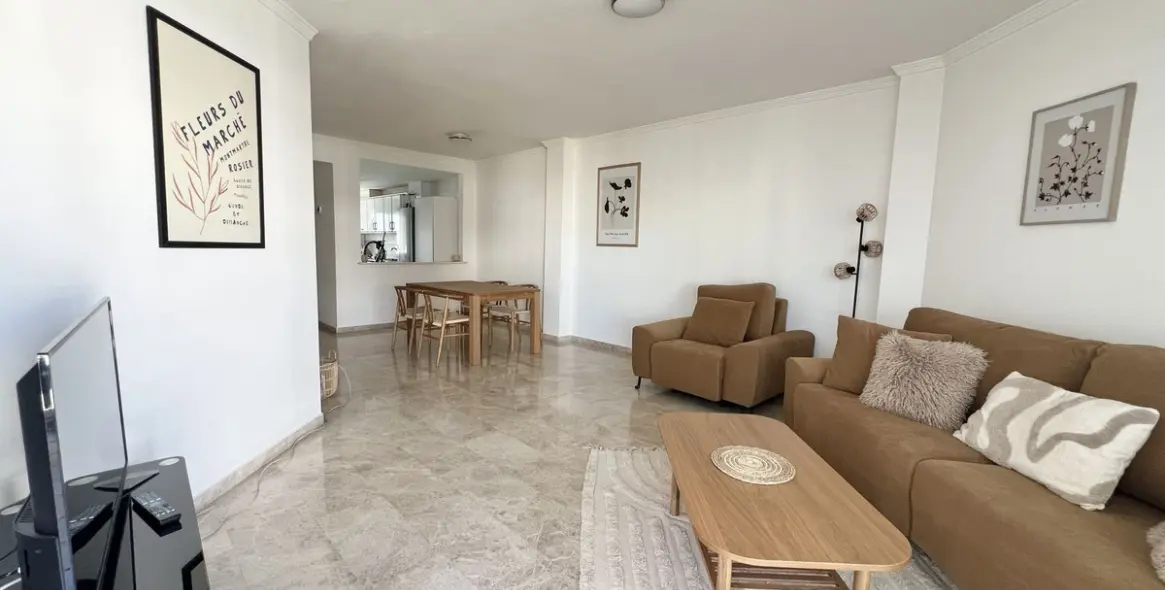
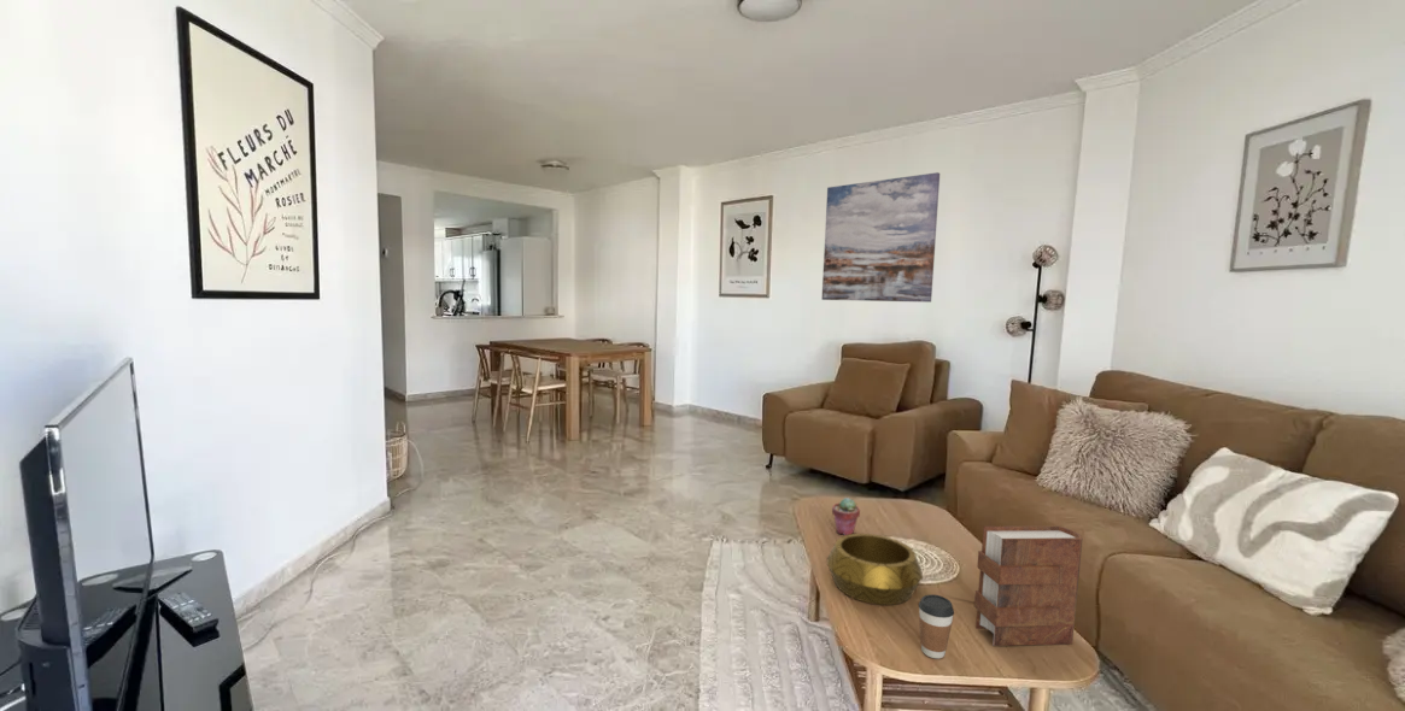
+ book (1029, 584)
+ decorative bowl (873, 566)
+ coffee cup (935, 627)
+ potted succulent (845, 515)
+ wall art (876, 241)
